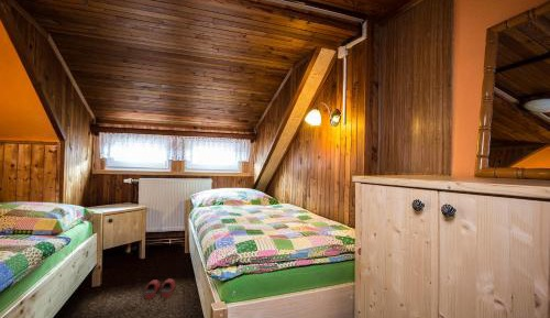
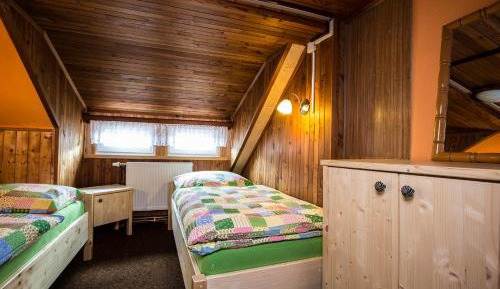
- slippers (160, 285)
